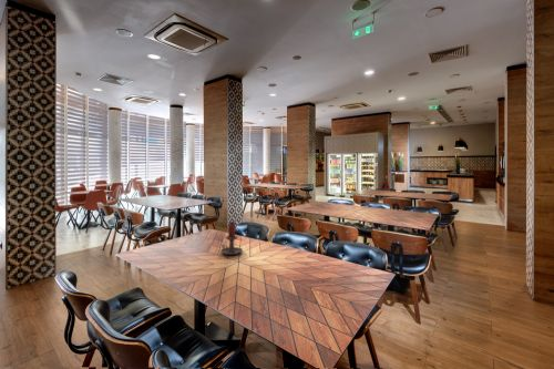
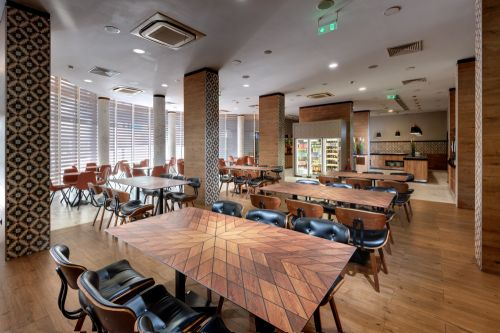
- candle holder (229, 236)
